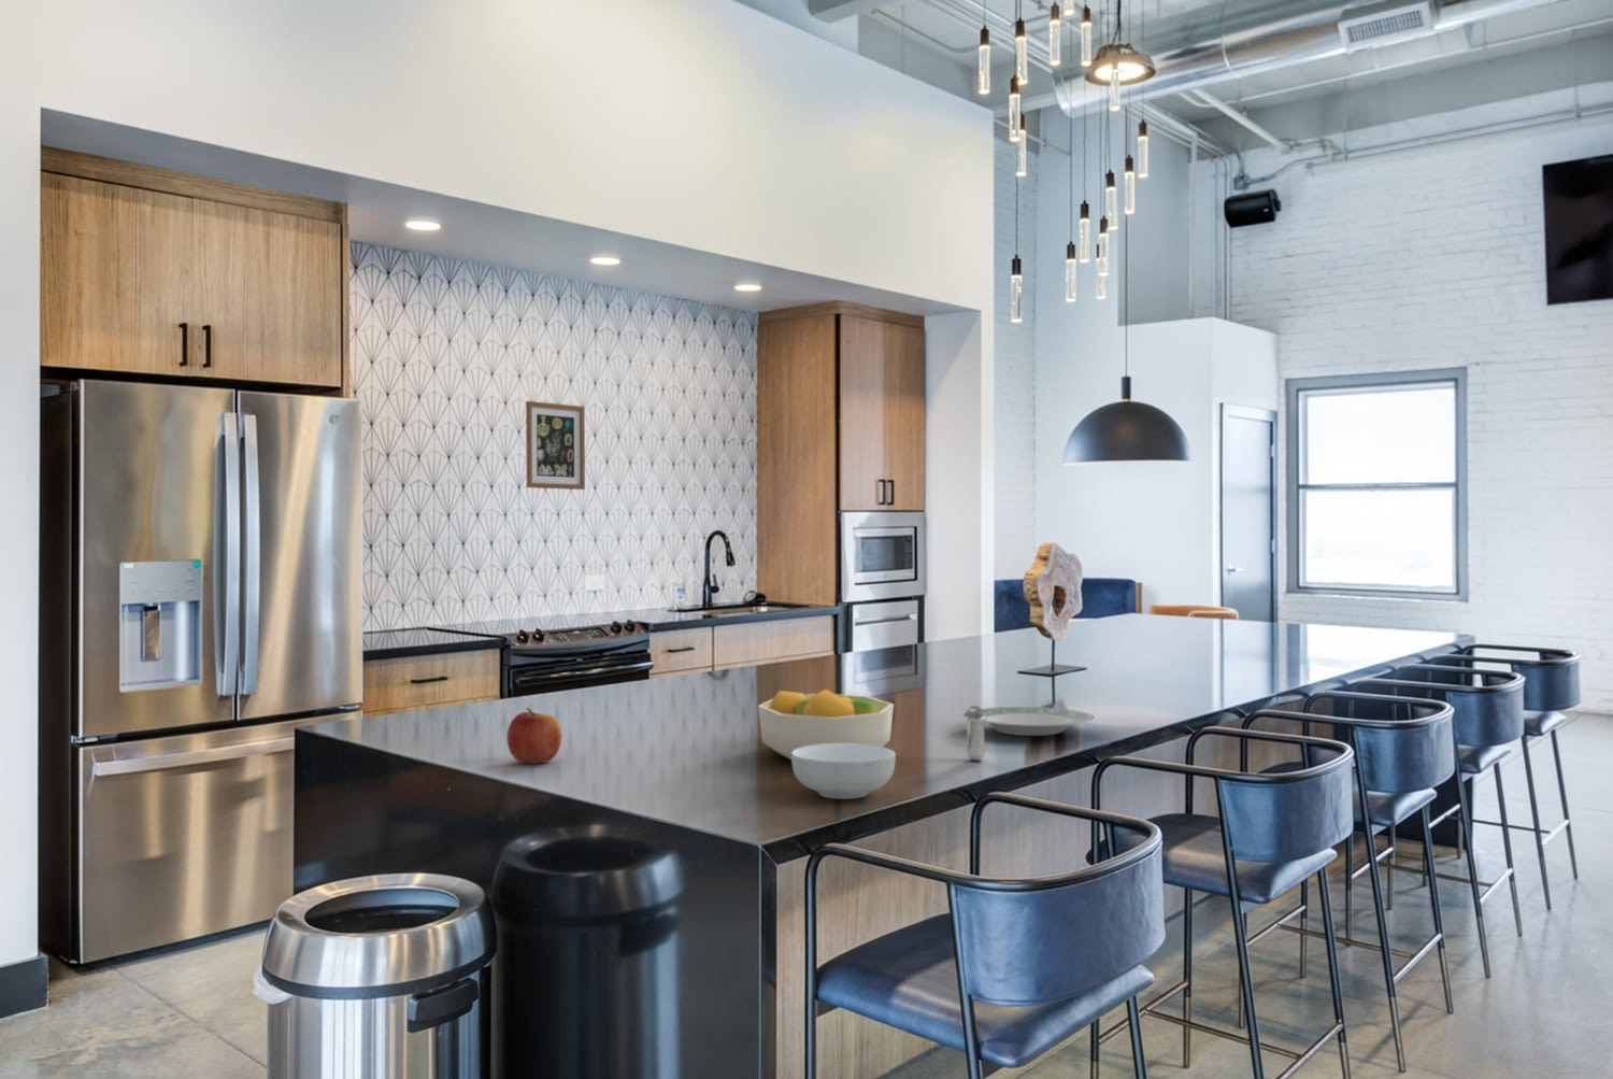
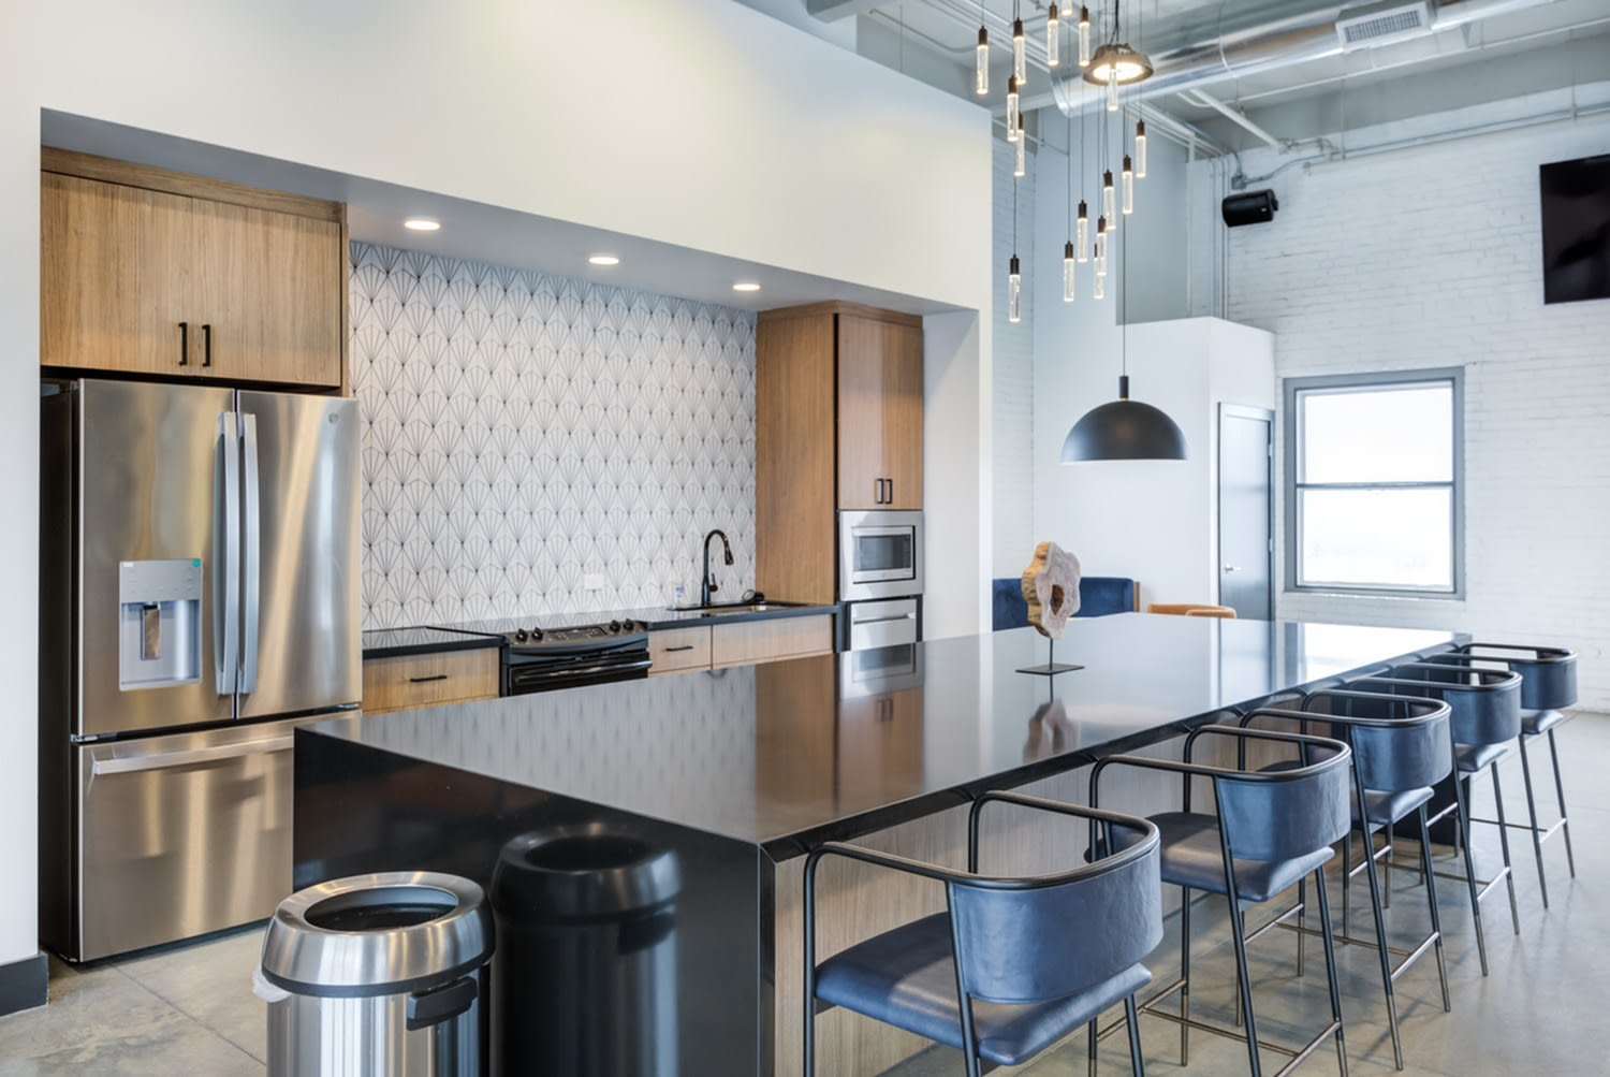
- cereal bowl (843, 772)
- wall art (556, 446)
- apple (534, 733)
- fruit bowl (826, 718)
- shaker (975, 731)
- plate (1028, 723)
